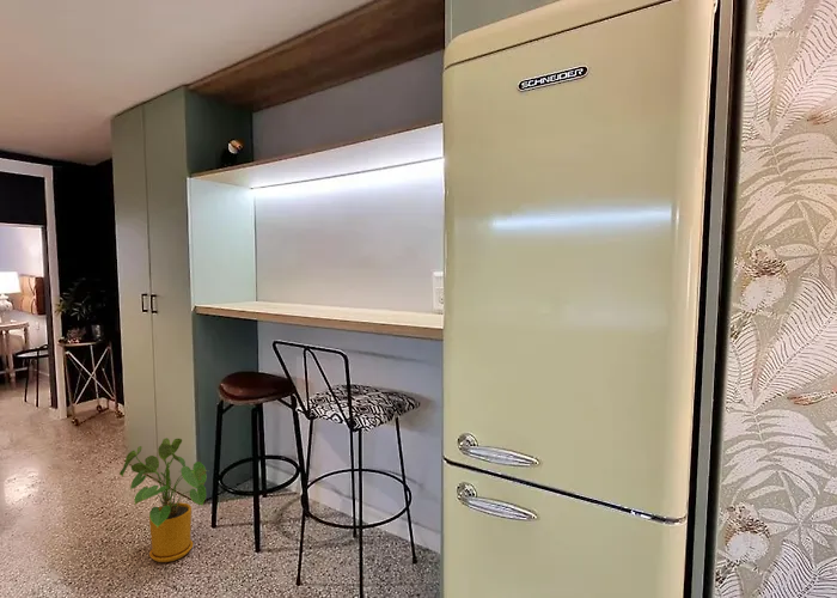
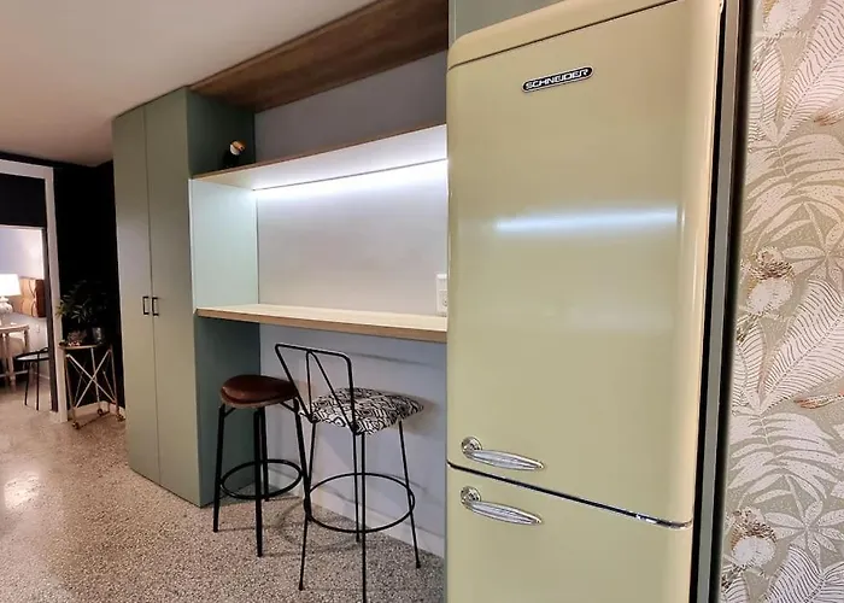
- house plant (165, 501)
